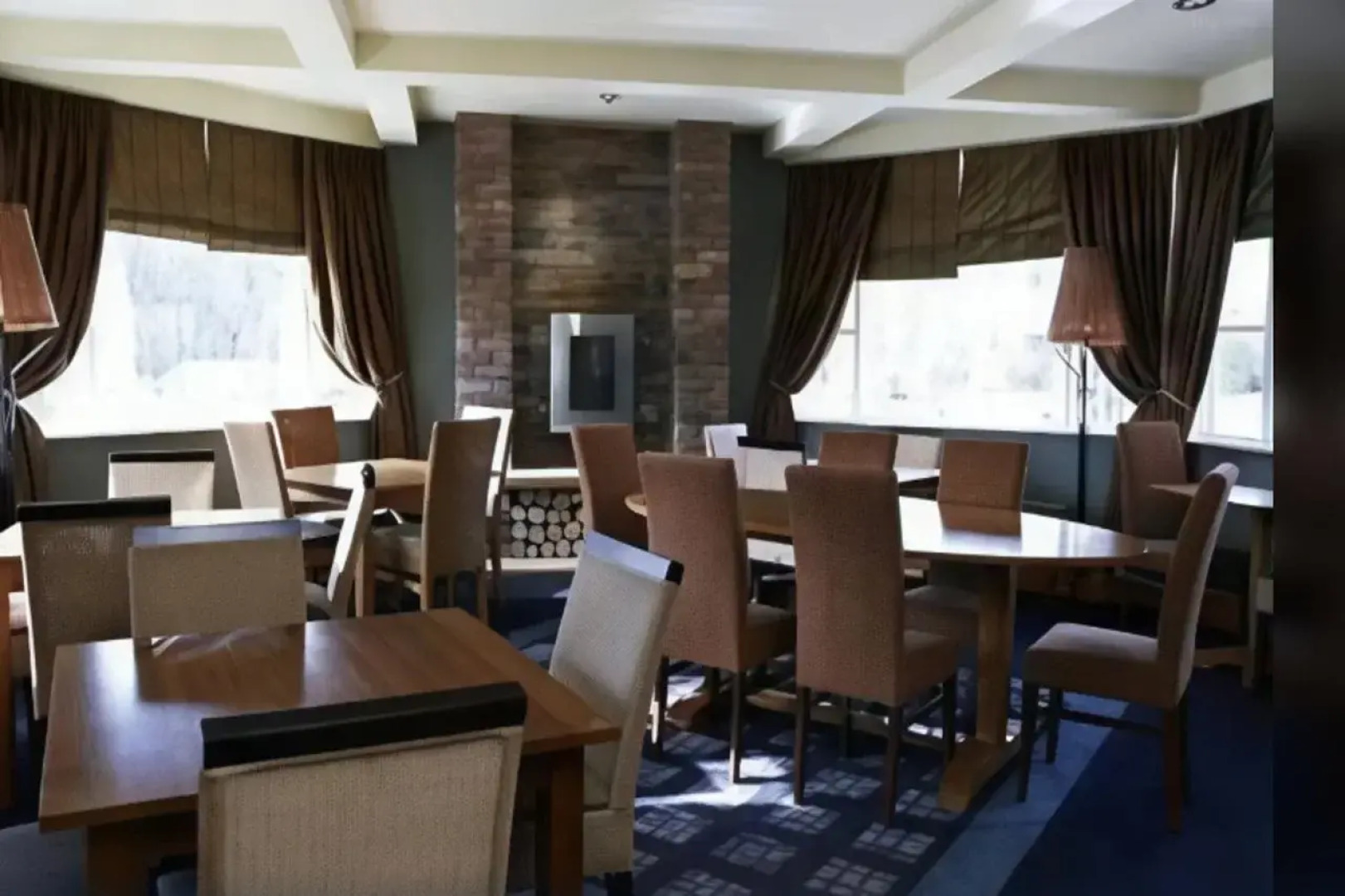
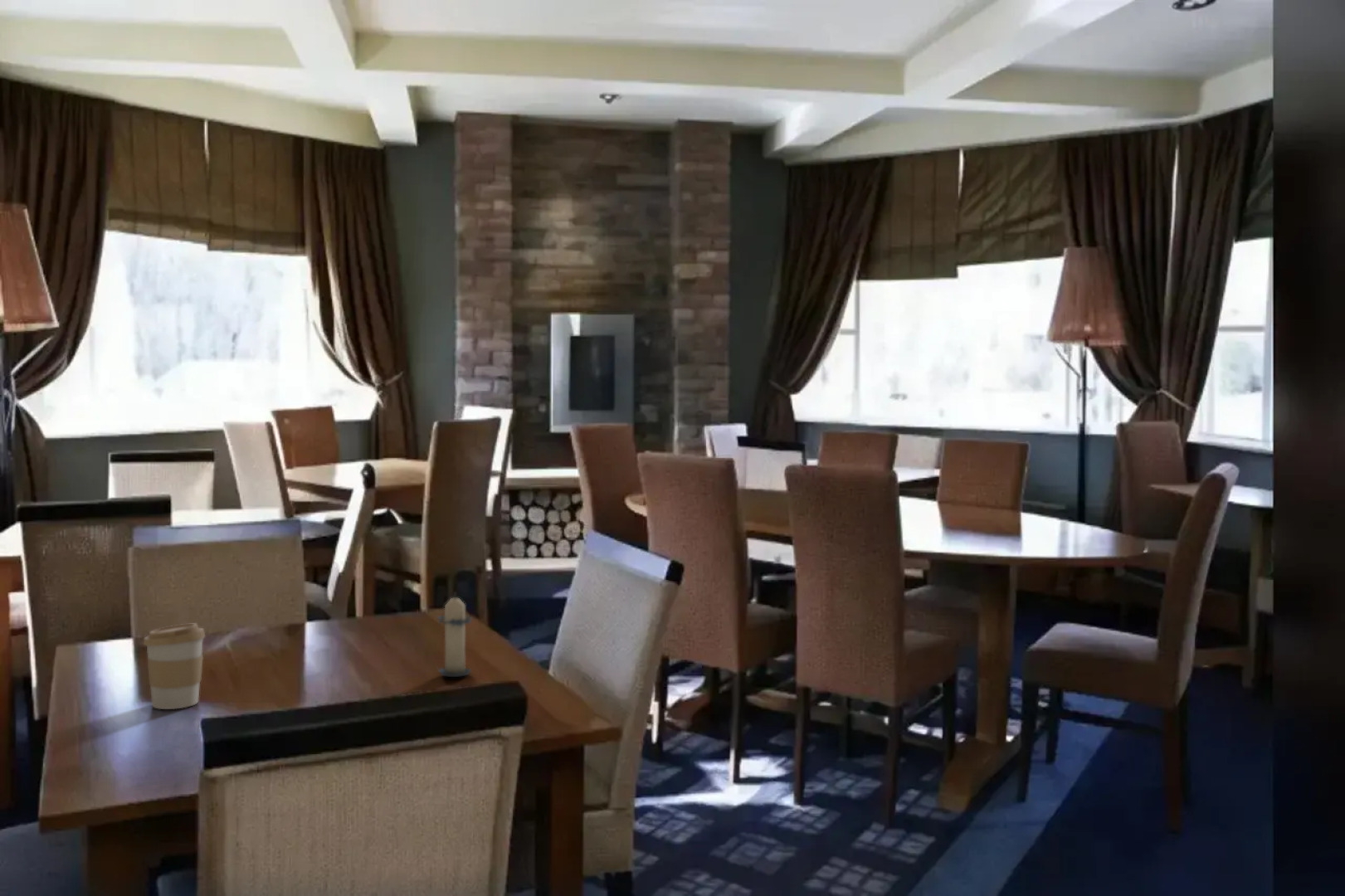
+ candle (455, 633)
+ coffee cup (174, 664)
